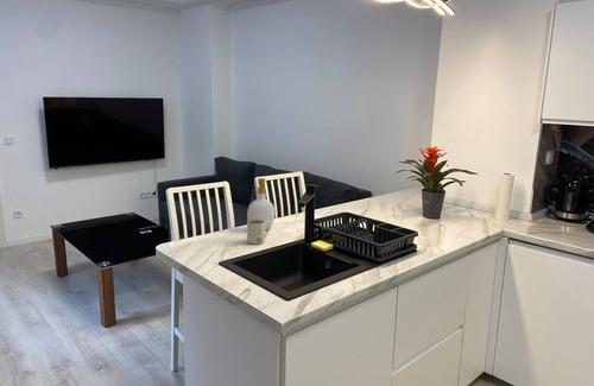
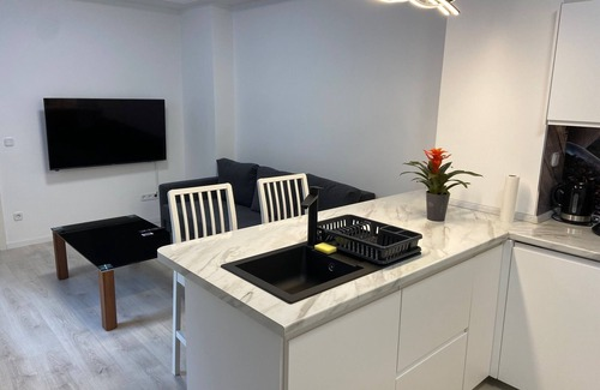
- soap bottle (260, 203)
- mug (259, 230)
